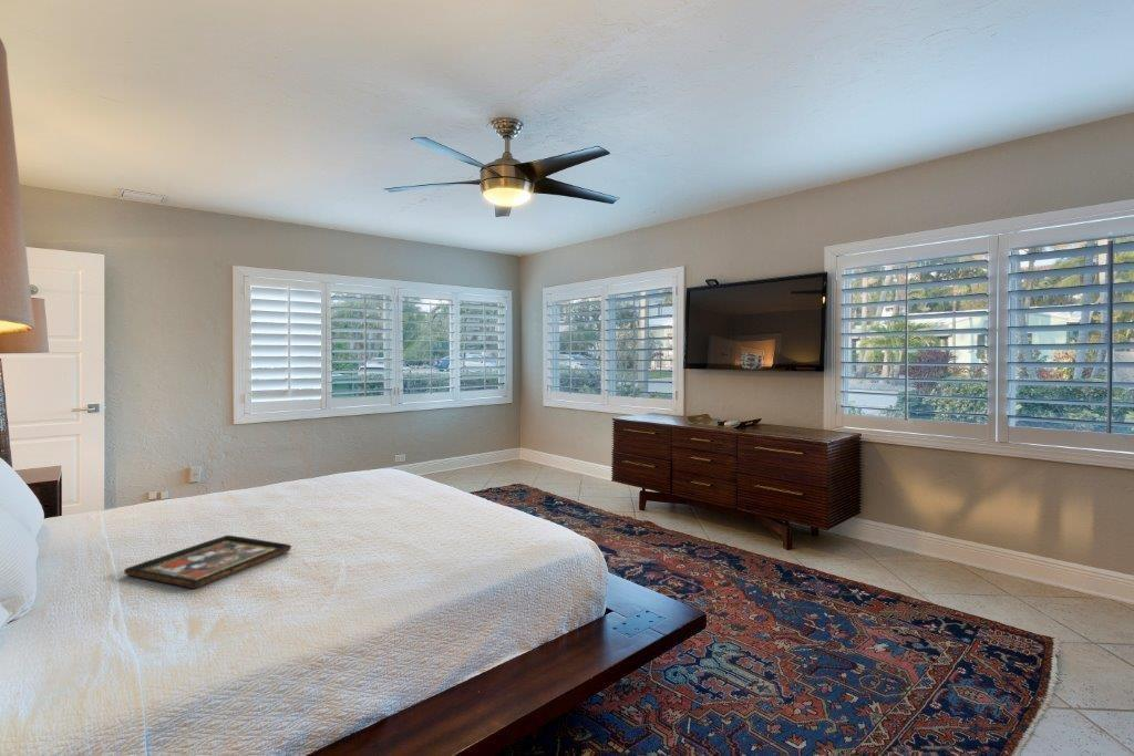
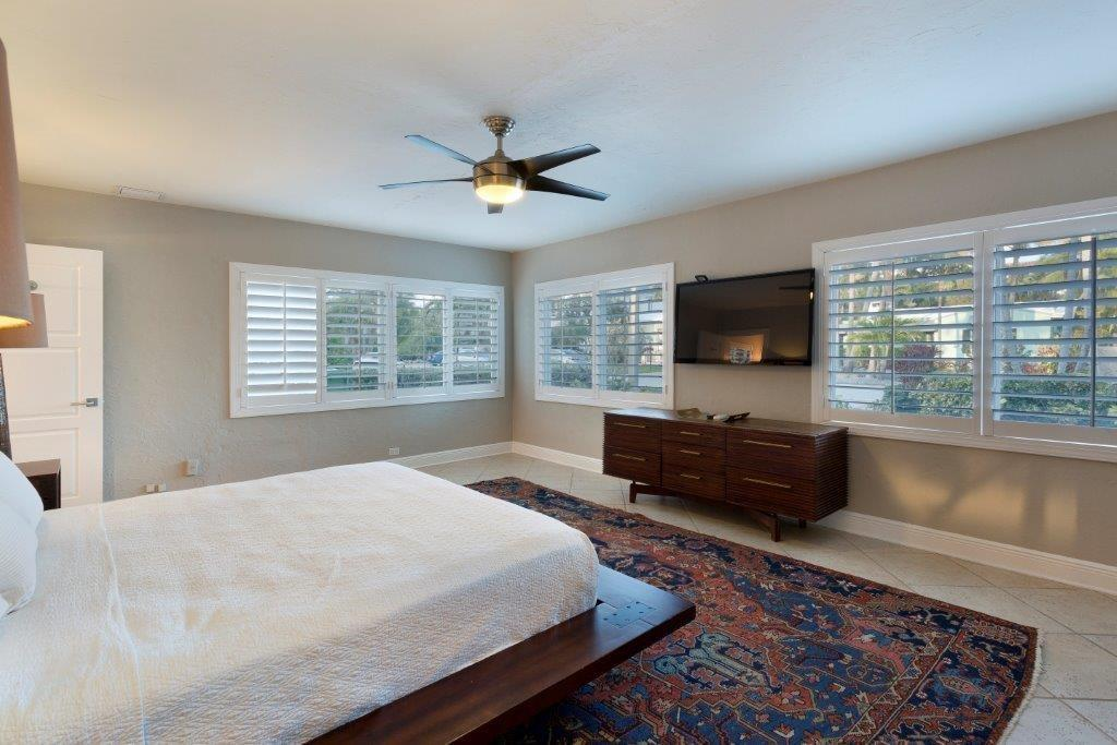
- decorative tray (213, 558)
